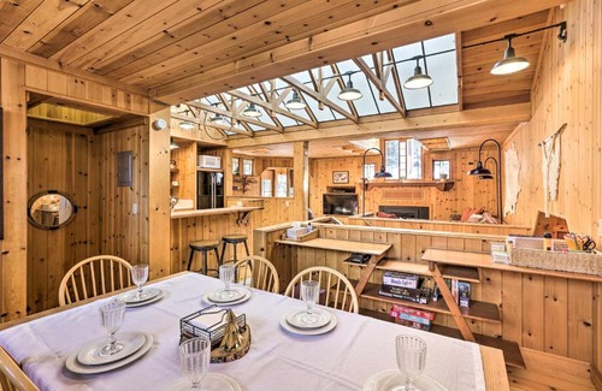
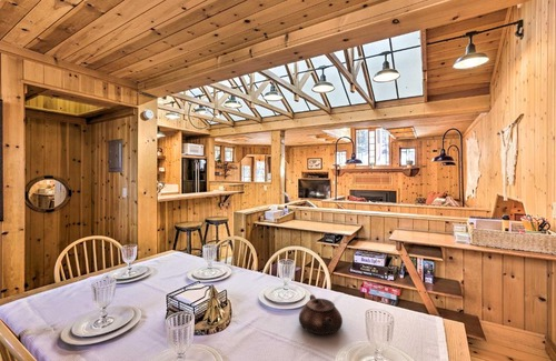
+ teapot (320, 311)
